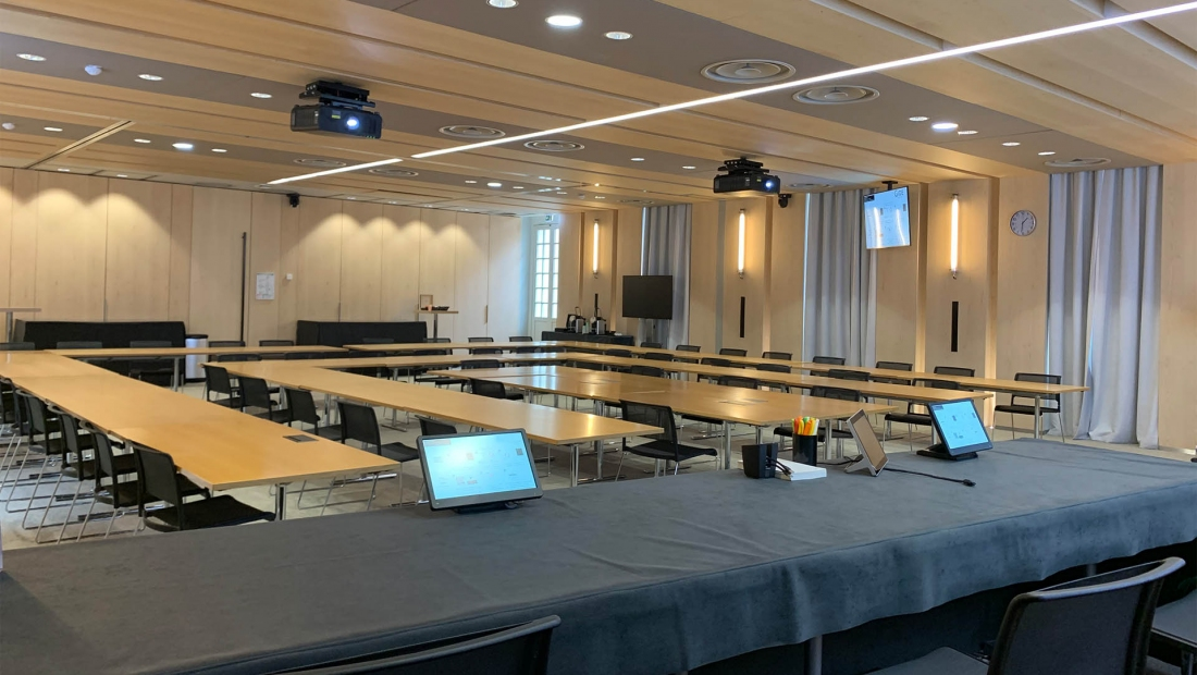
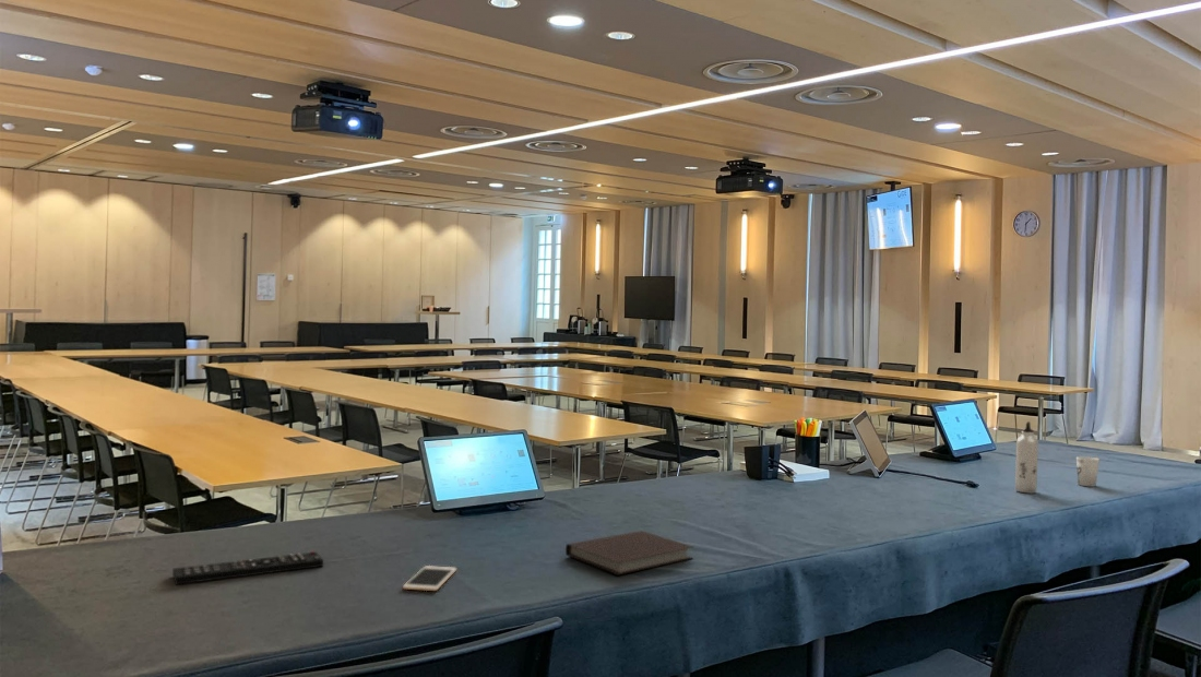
+ cup (1086, 471)
+ cell phone (430, 578)
+ water bottle (1026, 456)
+ notebook (629, 550)
+ remote control (250, 566)
